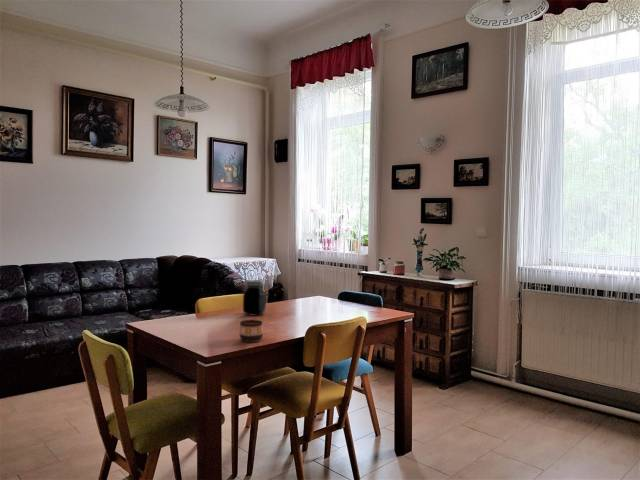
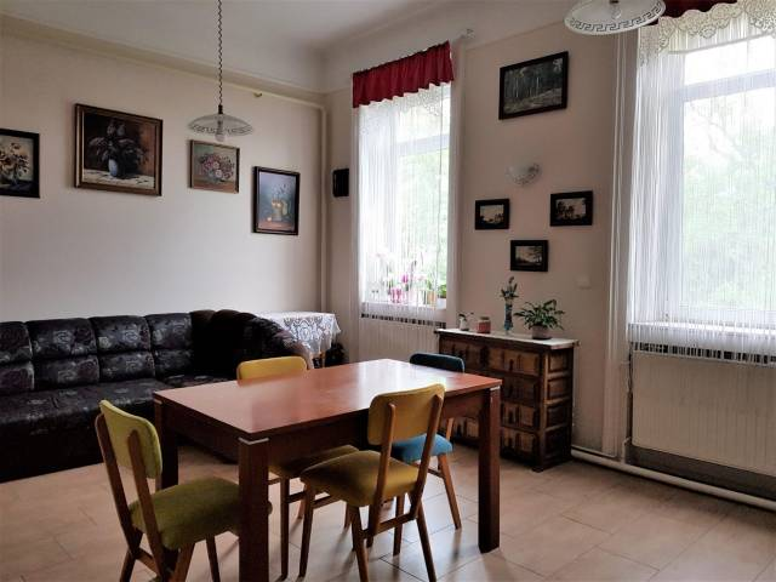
- cup (251, 330)
- jar (254, 297)
